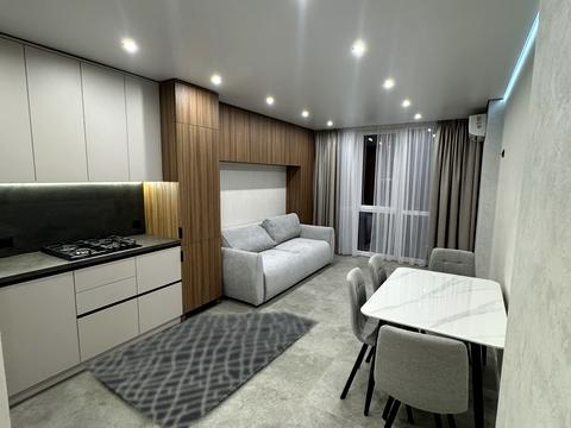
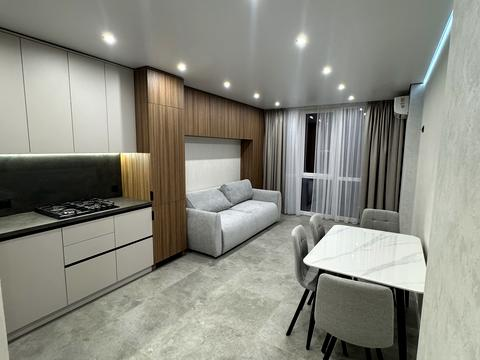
- rug (218, 340)
